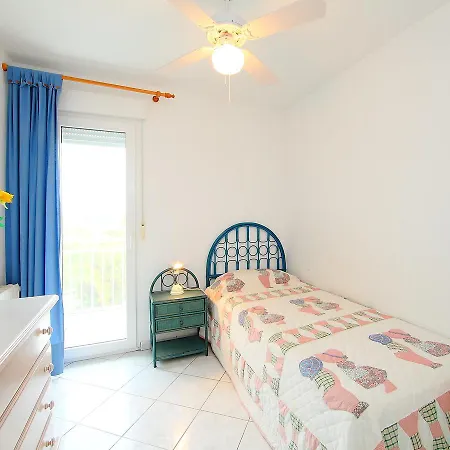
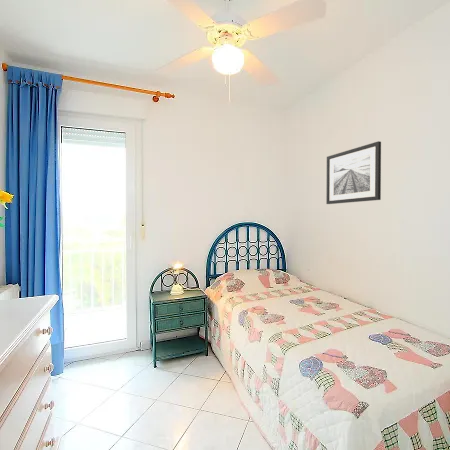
+ wall art (350, 176)
